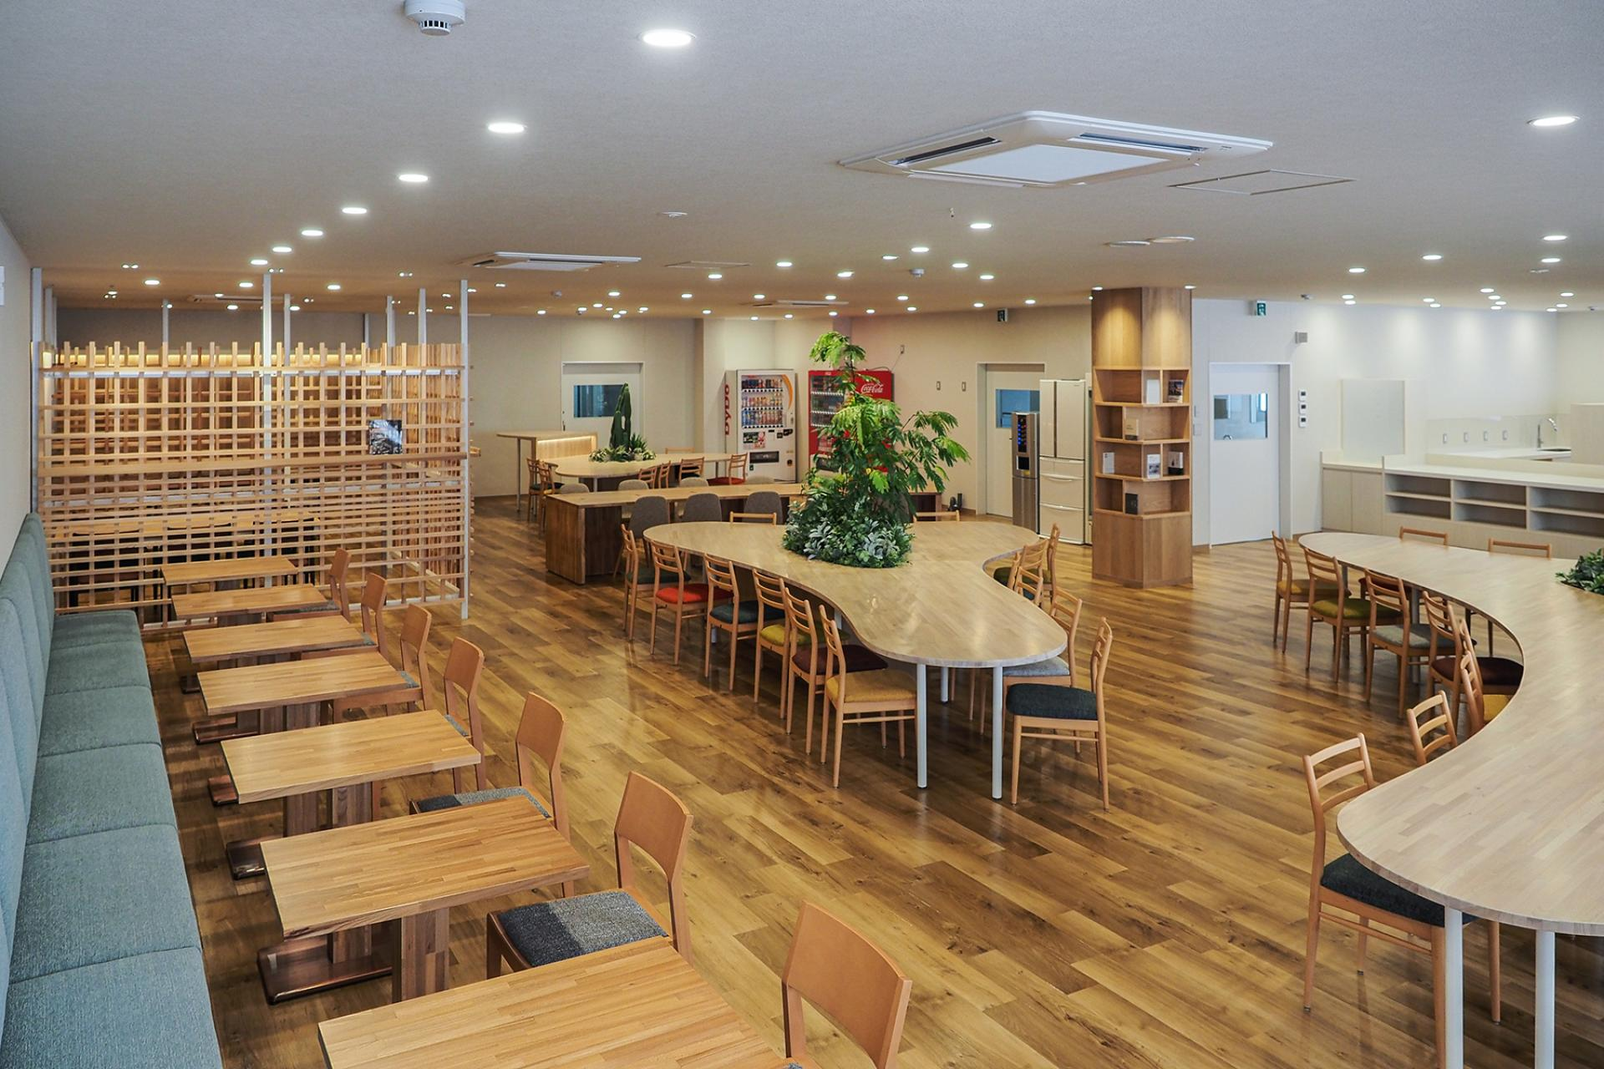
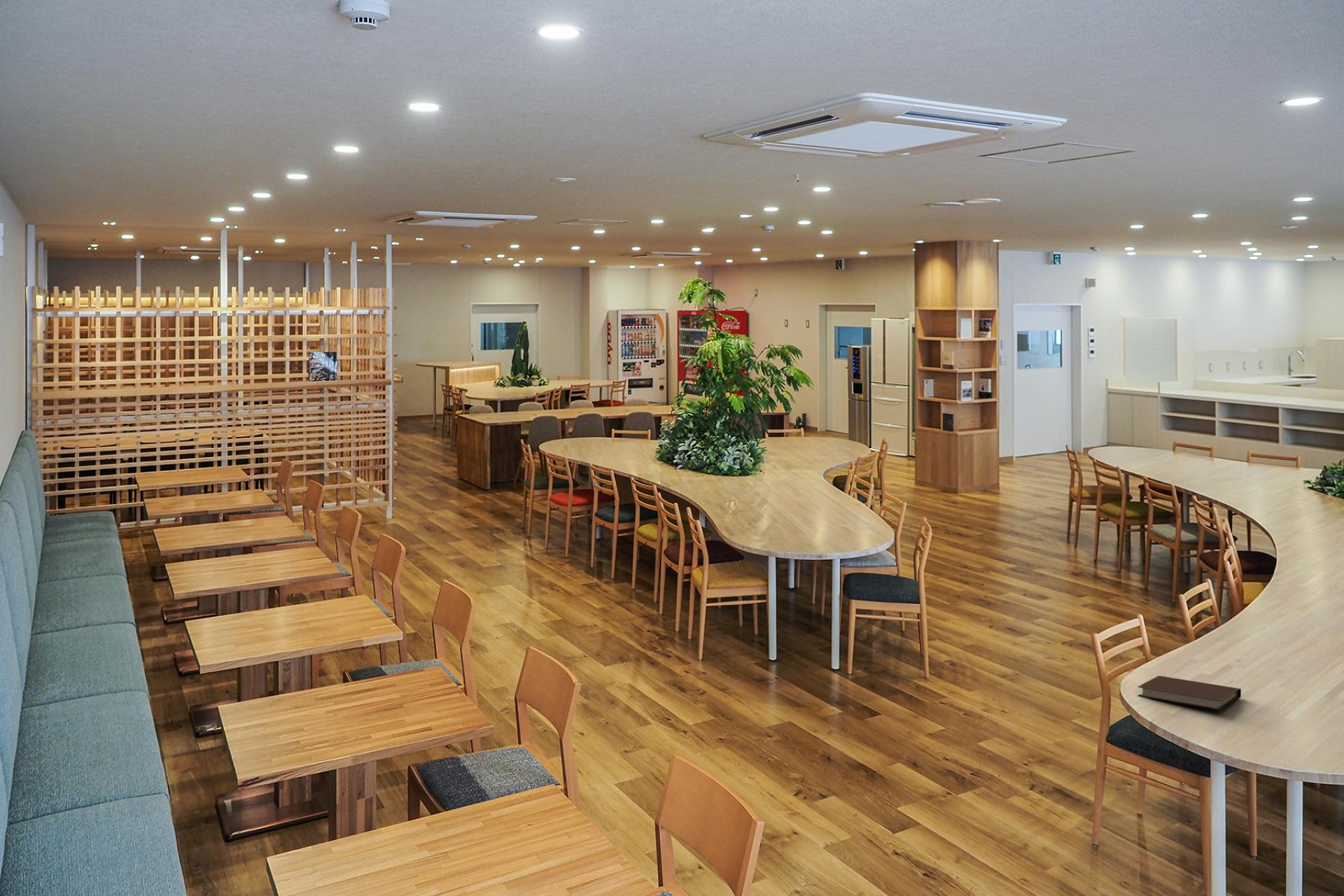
+ notebook (1189, 692)
